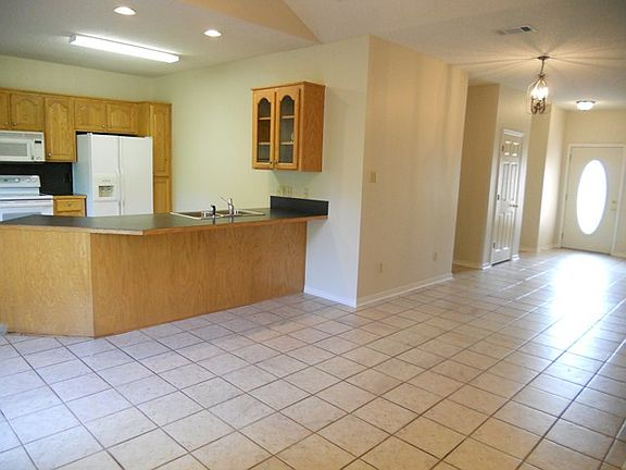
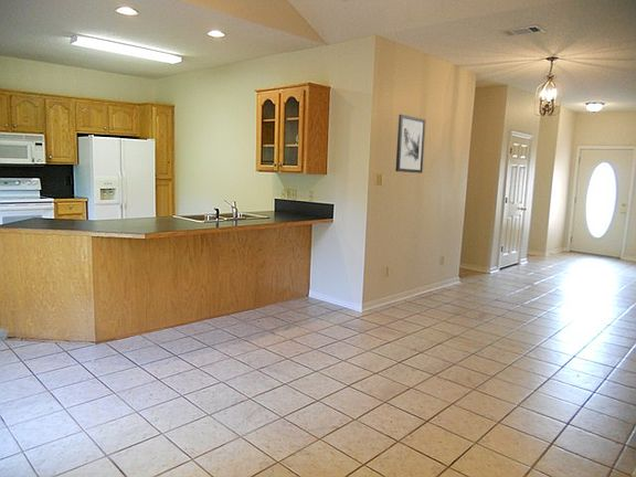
+ wall art (411, 145)
